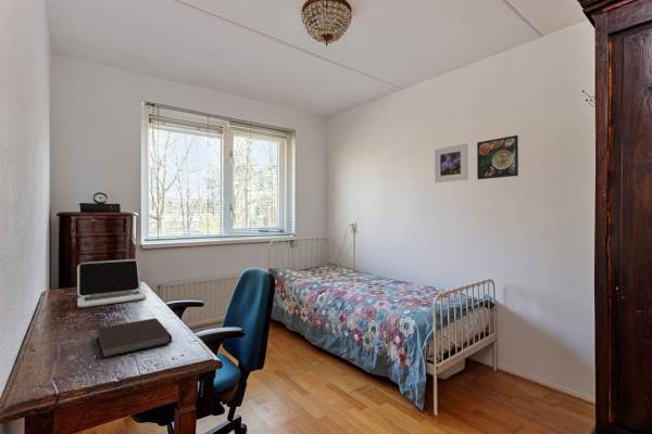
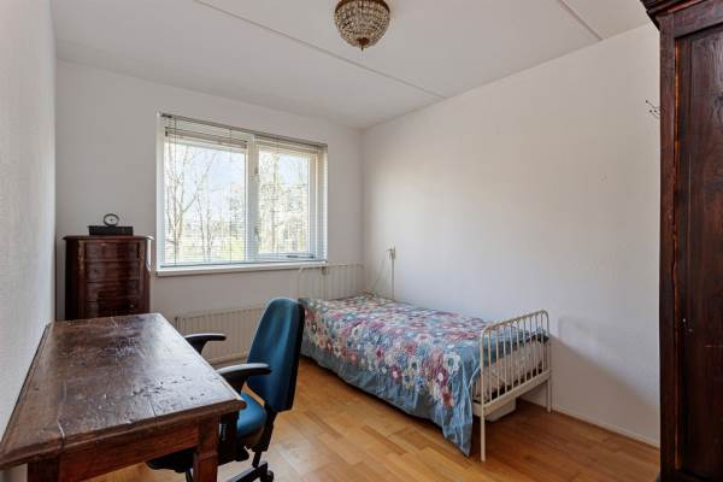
- laptop (111, 280)
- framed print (497, 157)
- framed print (450, 164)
- notebook (133, 335)
